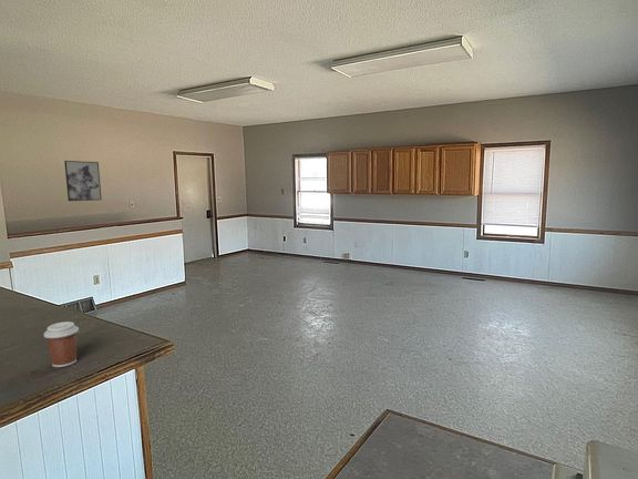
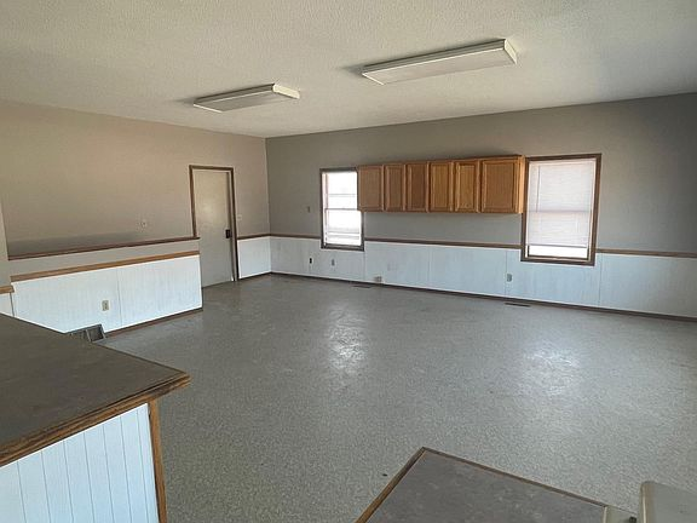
- coffee cup (62, 344)
- wall art (83, 181)
